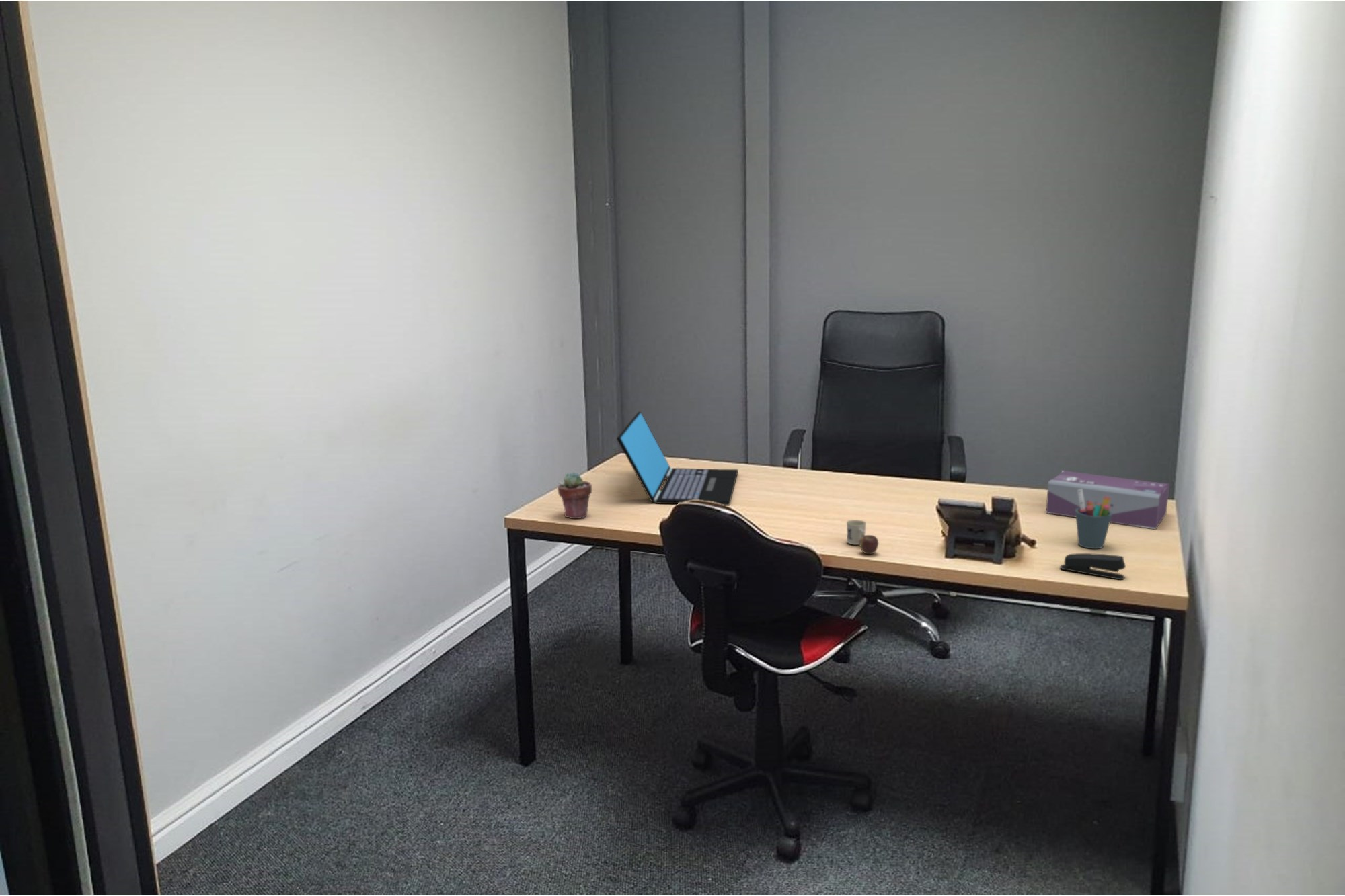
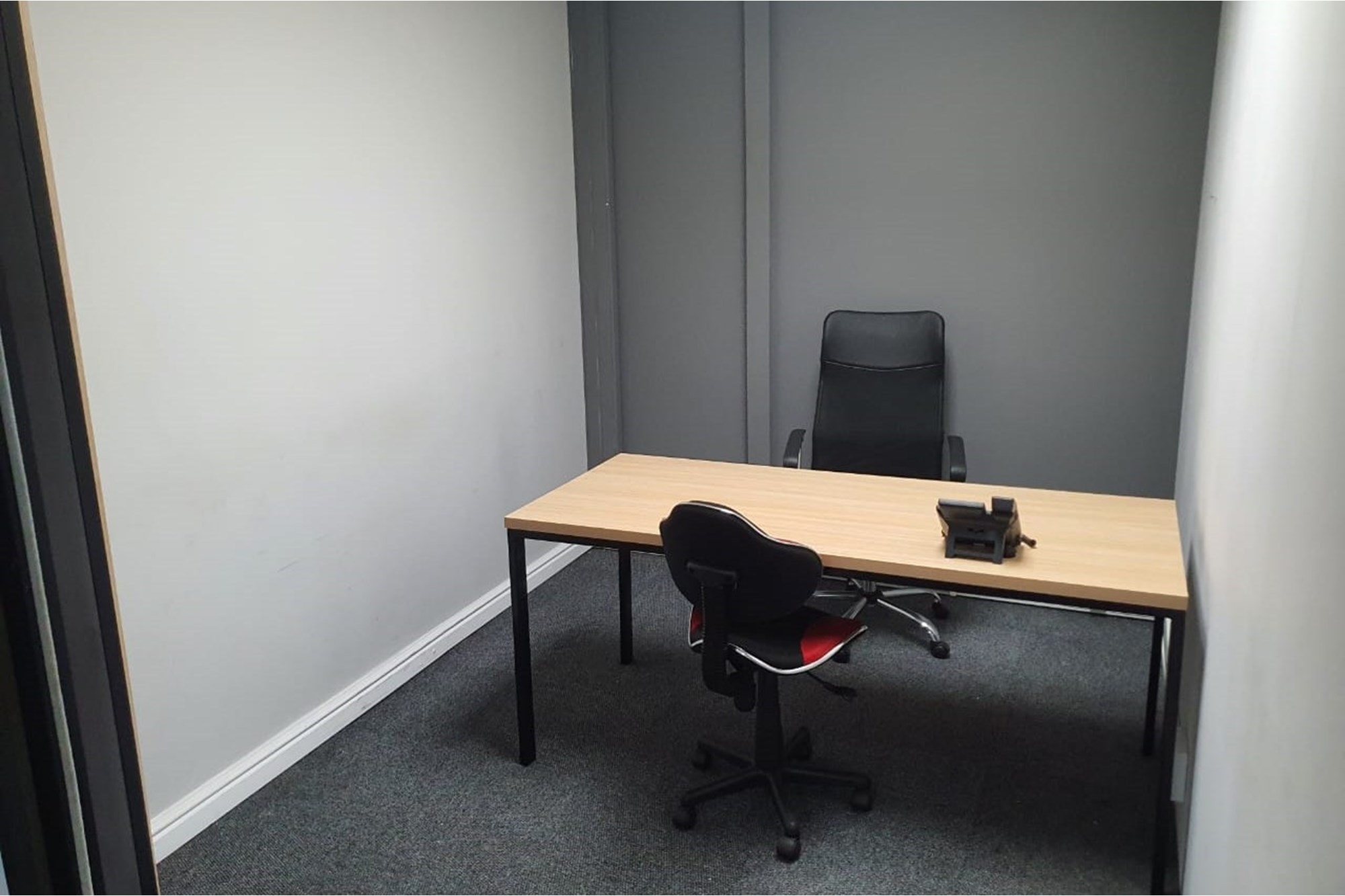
- potted succulent (574, 493)
- stapler (1092, 563)
- pen holder (1093, 519)
- mug (861, 537)
- laptop (679, 468)
- tissue box (1107, 496)
